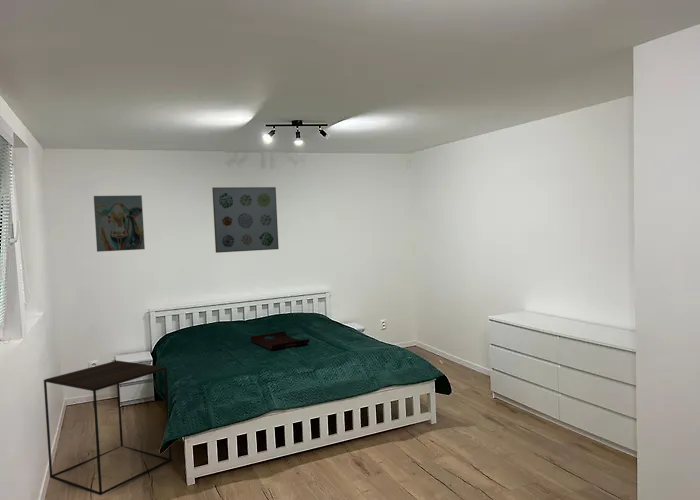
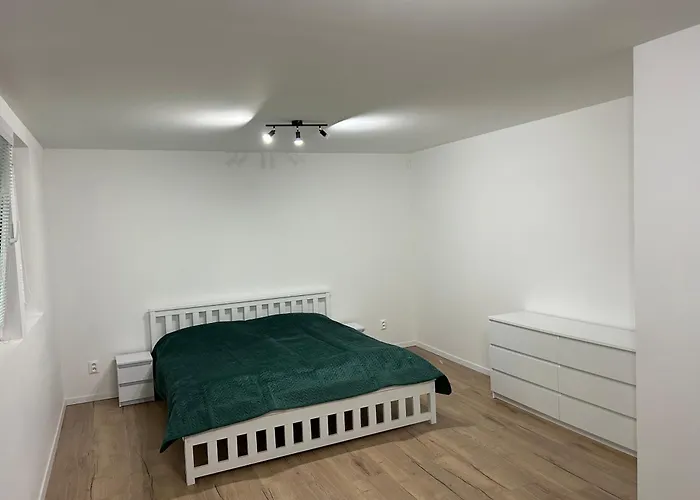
- wall art (246, 219)
- wall art (119, 223)
- serving tray (279, 340)
- side table (119, 421)
